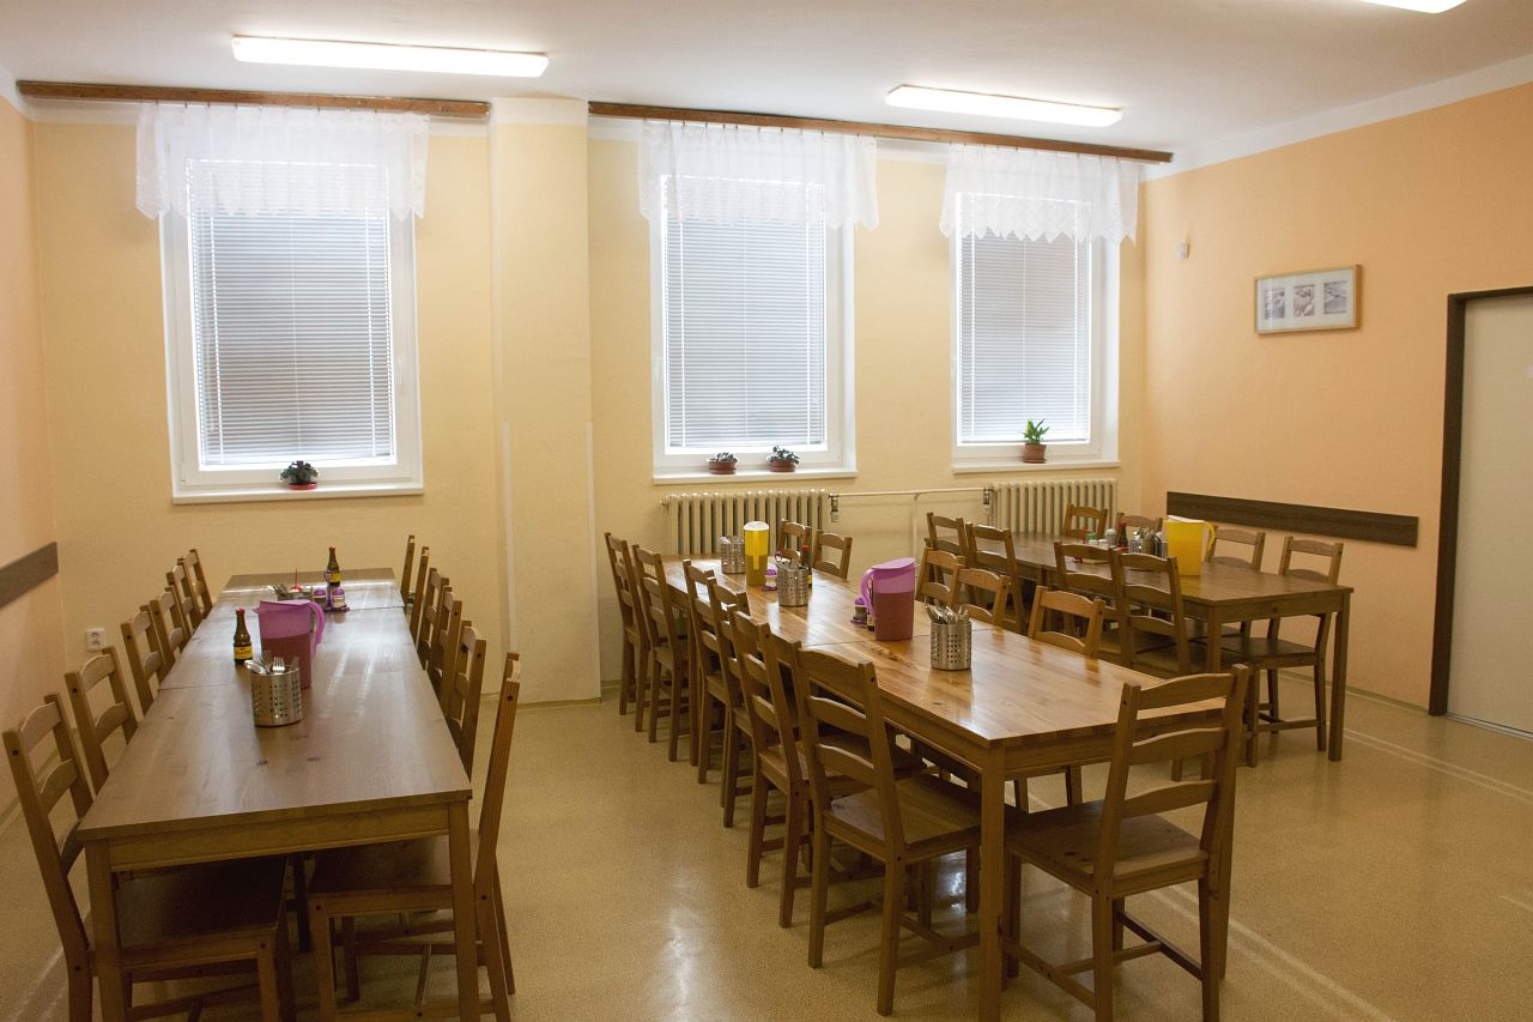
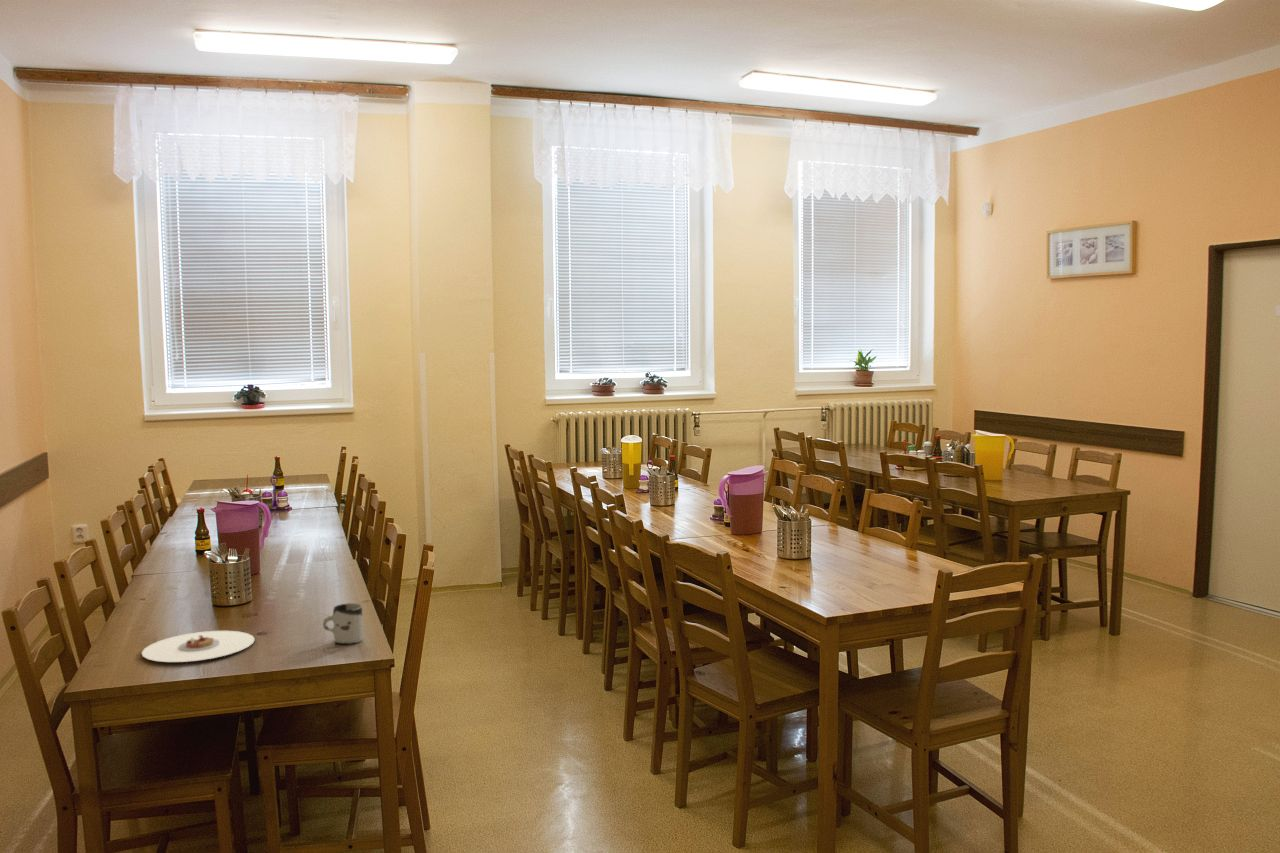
+ cup (342, 624)
+ plate (199, 641)
